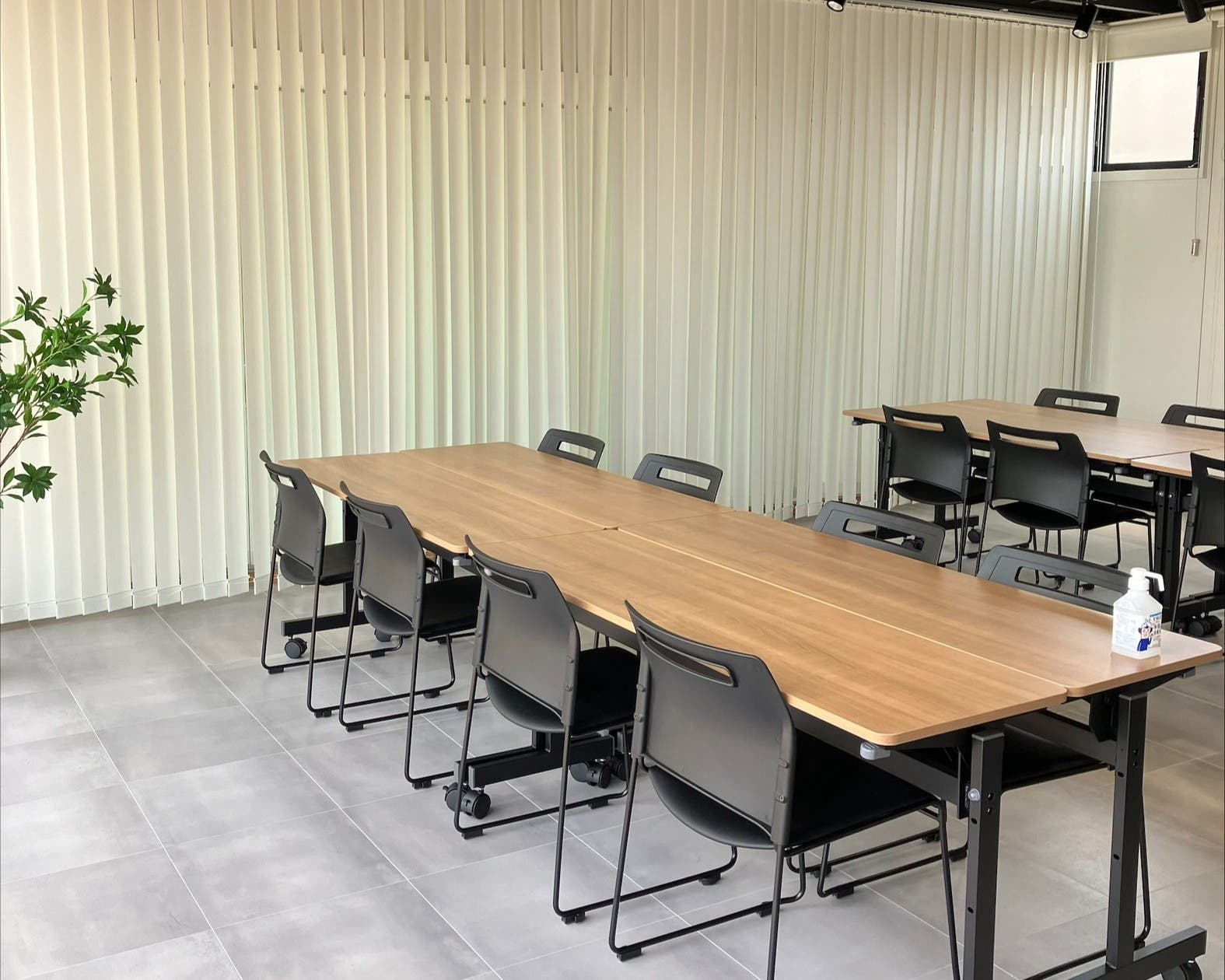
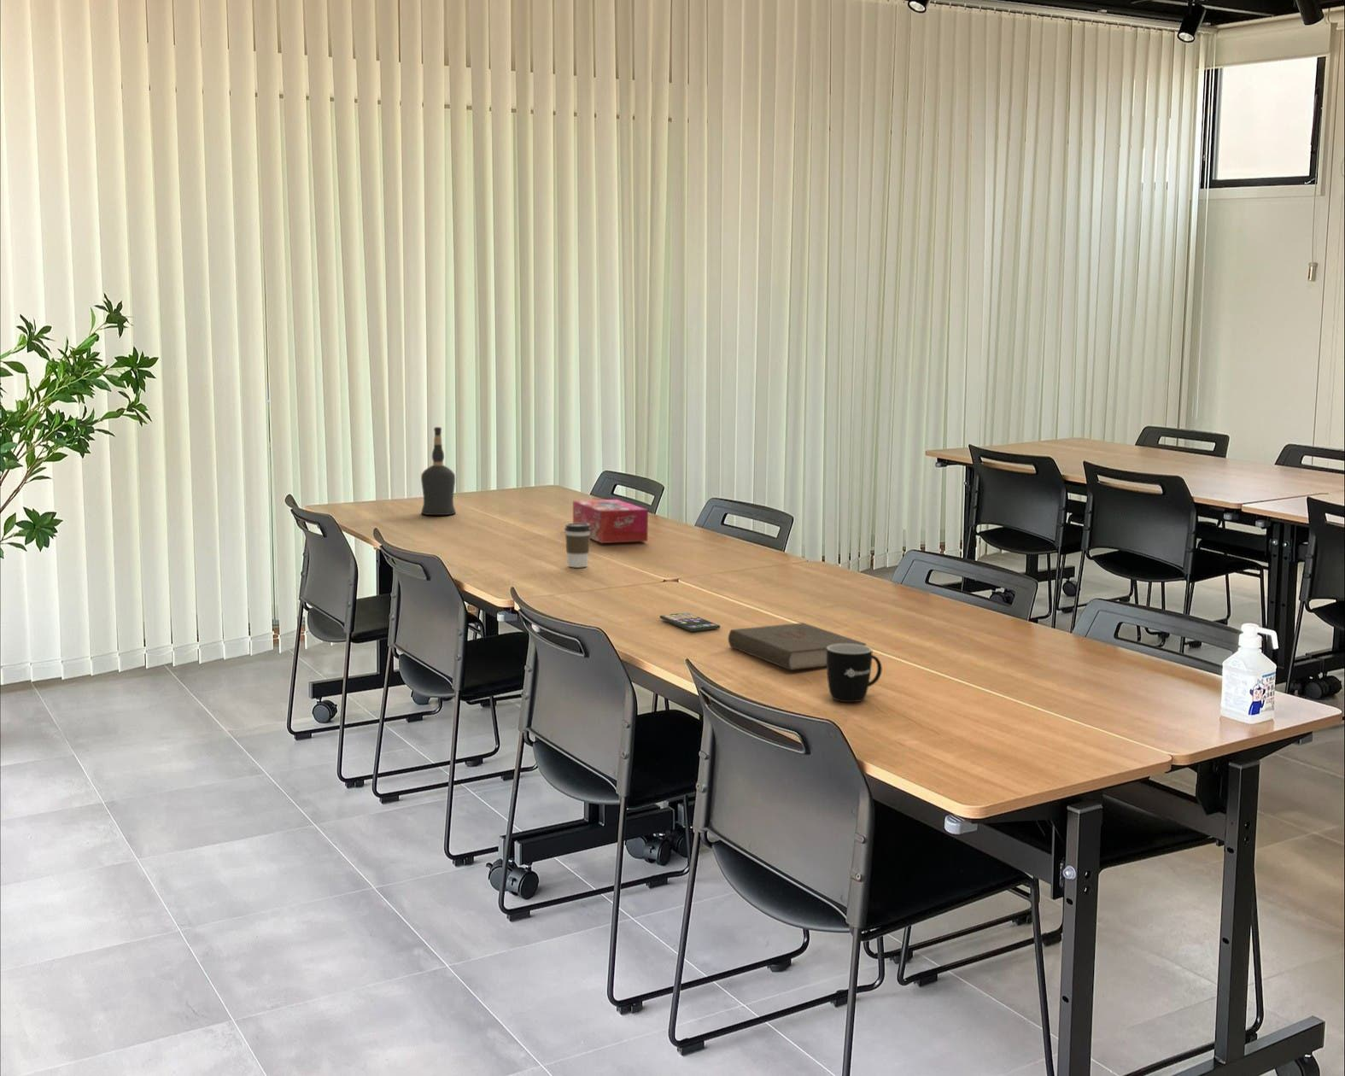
+ mug (855, 672)
+ tissue box (609, 520)
+ liquor bottle (438, 470)
+ smartphone (690, 620)
+ coffee cup (578, 545)
+ book (795, 645)
